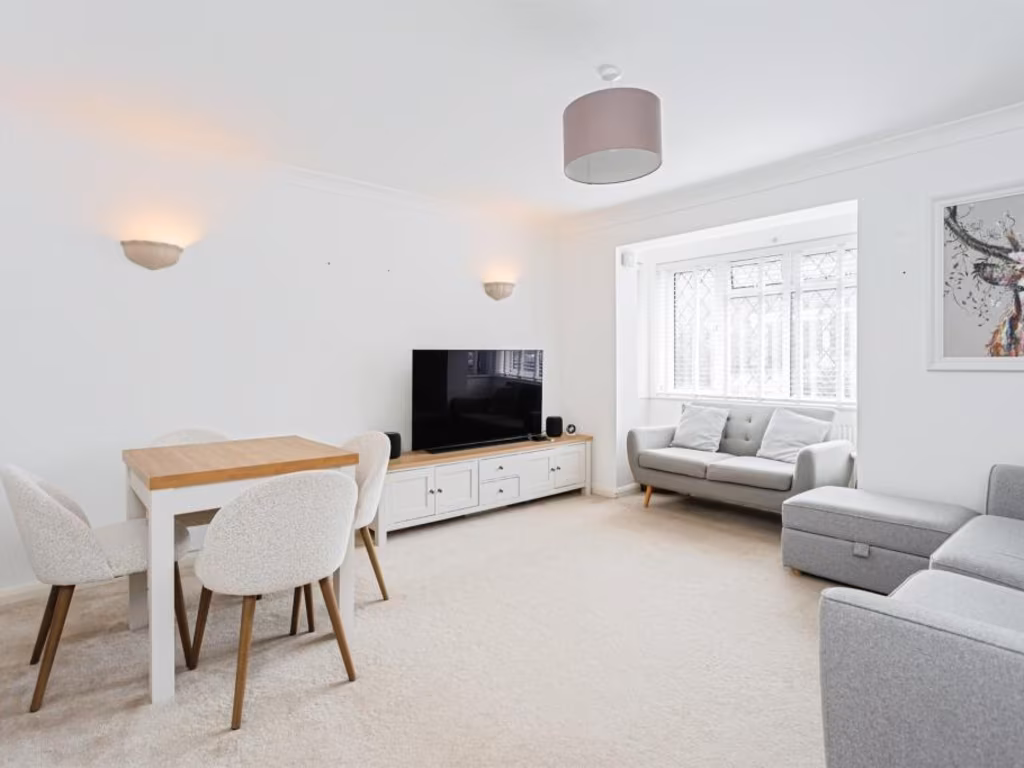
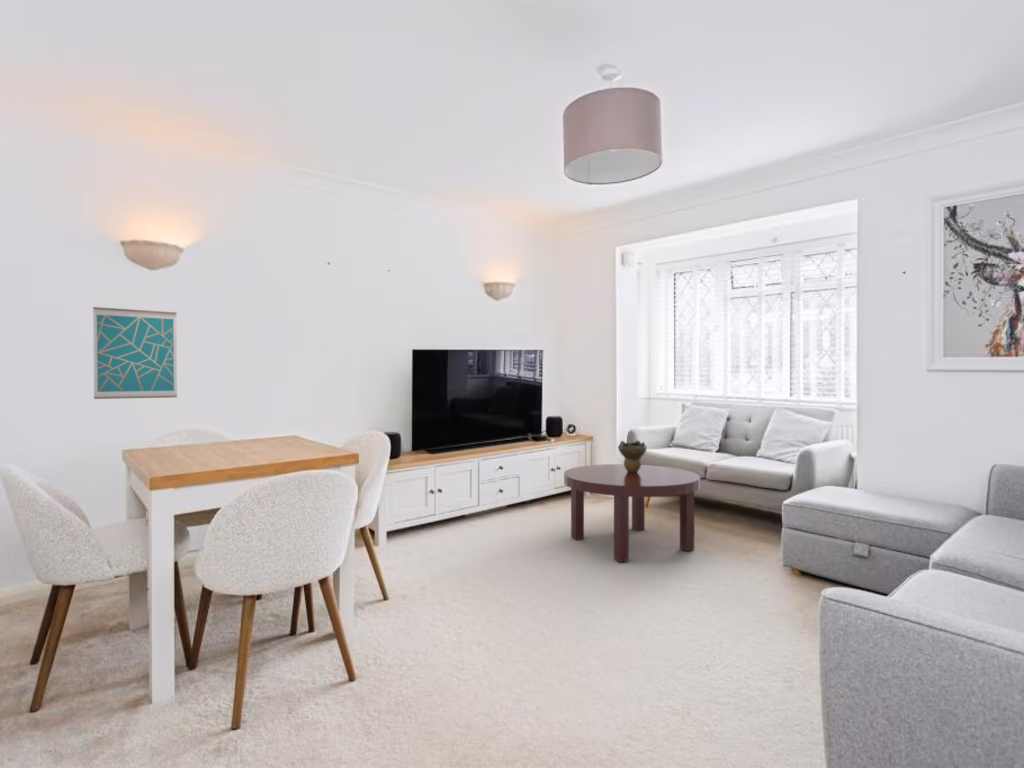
+ decorative bowl (632, 456)
+ wall art (136, 354)
+ coffee table (628, 508)
